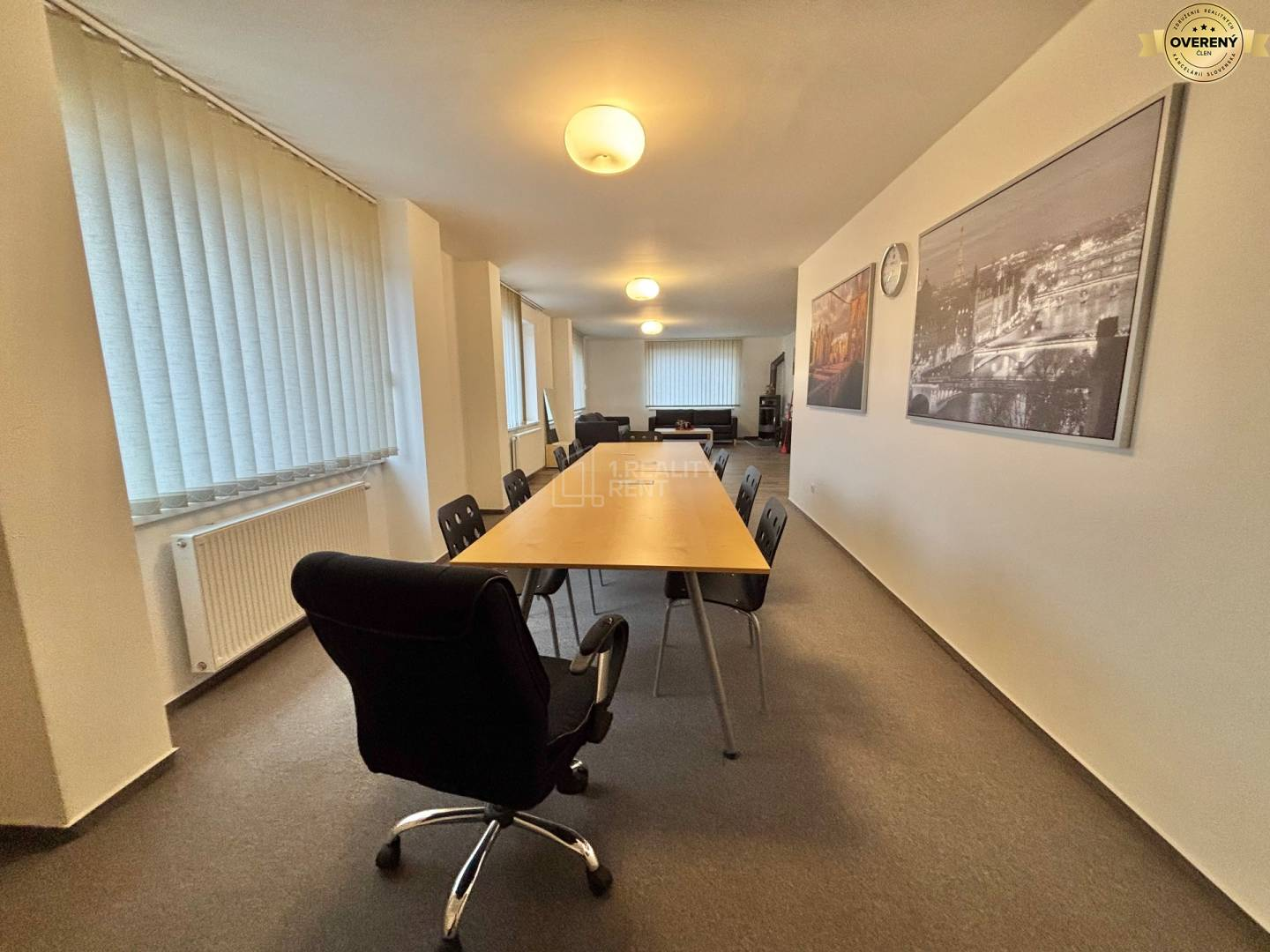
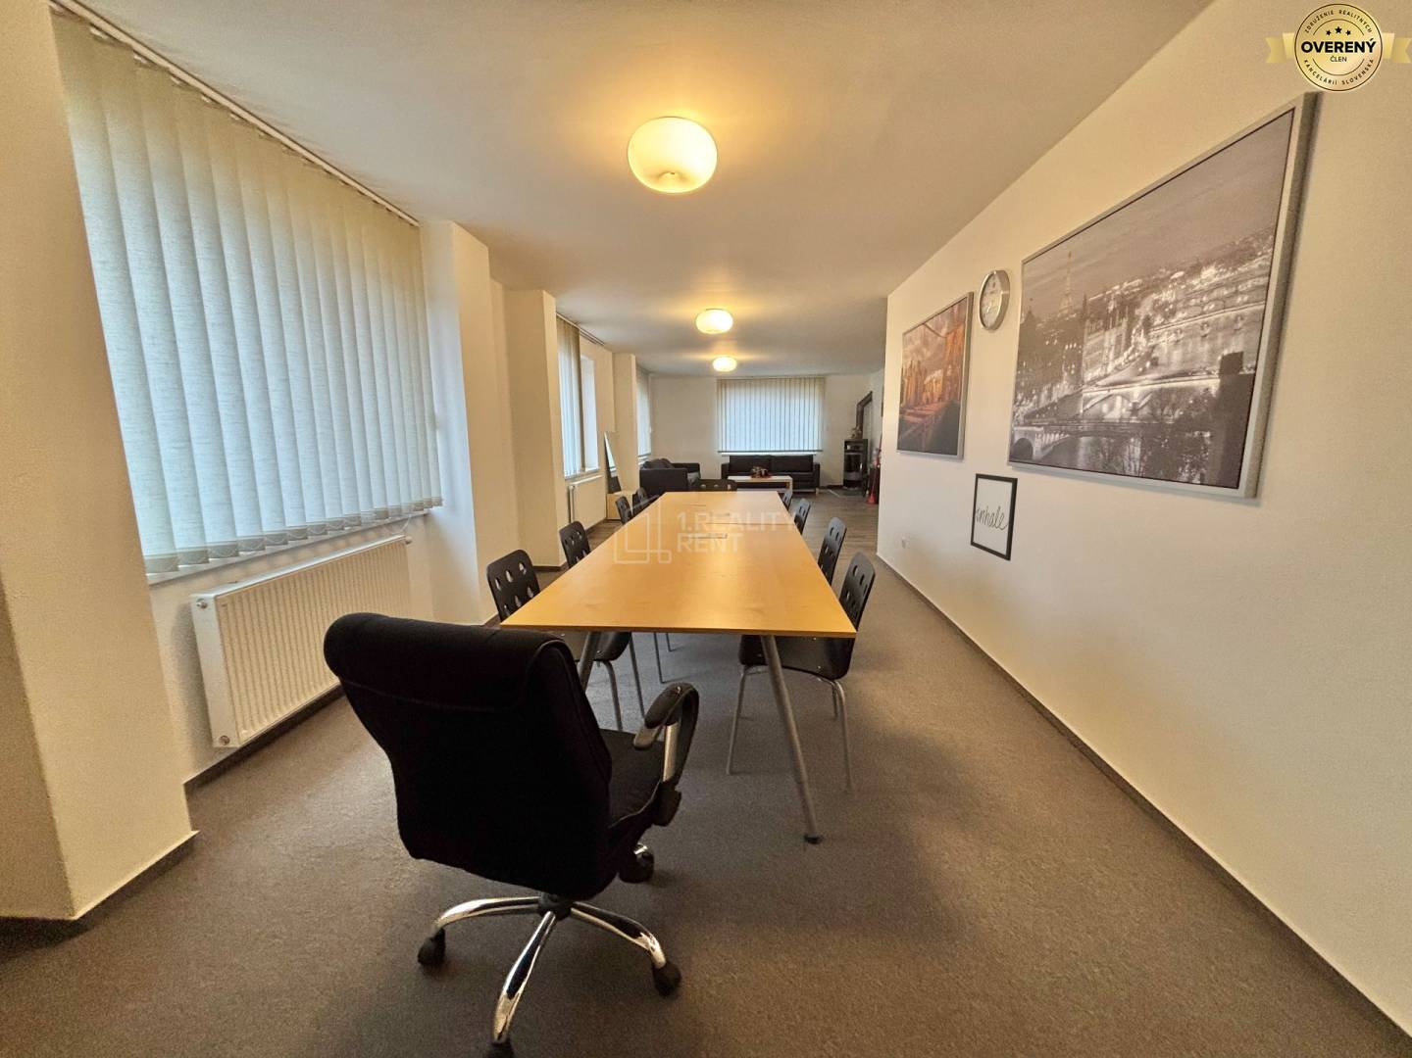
+ wall art (992, 515)
